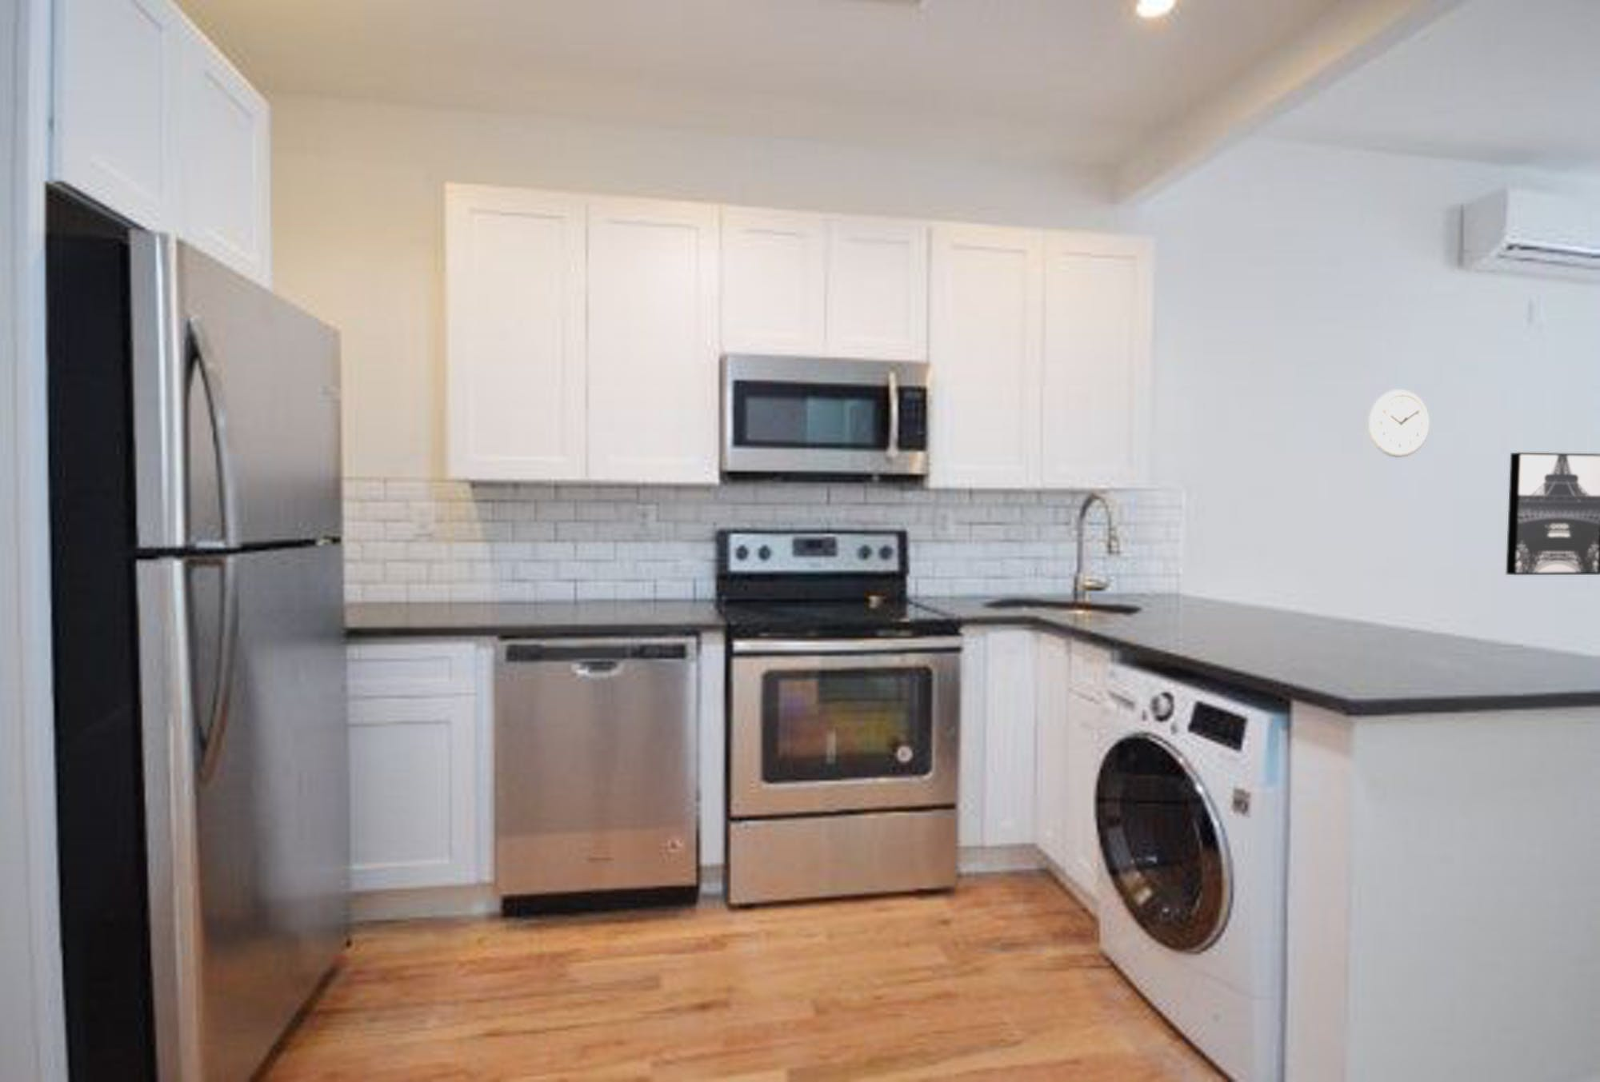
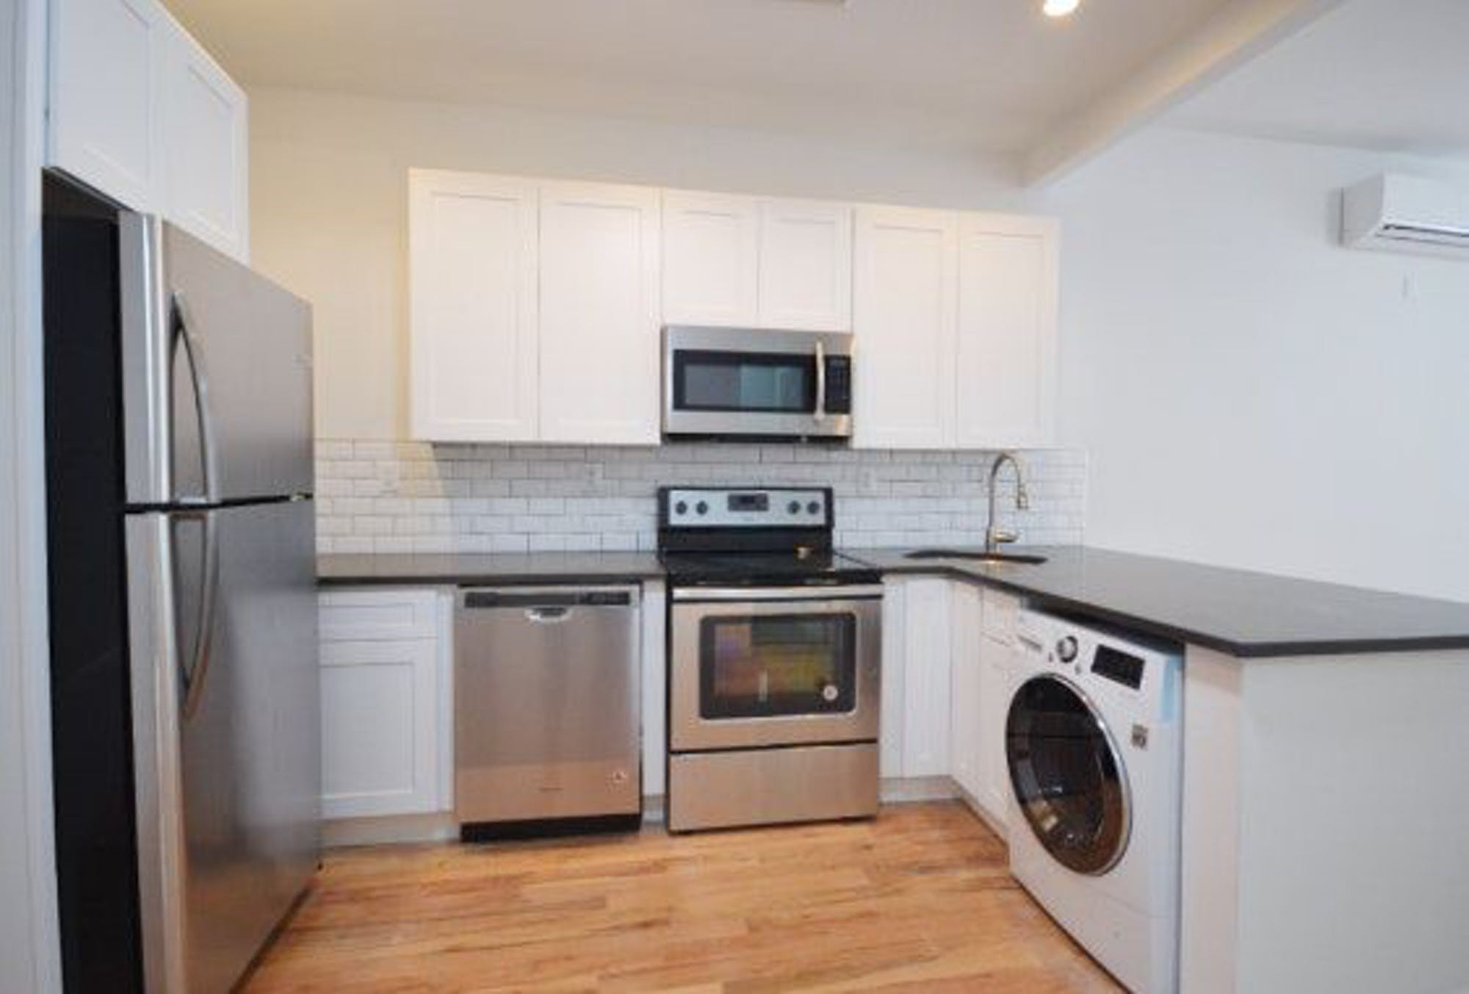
- wall clock (1400, 423)
- wall art (1555, 514)
